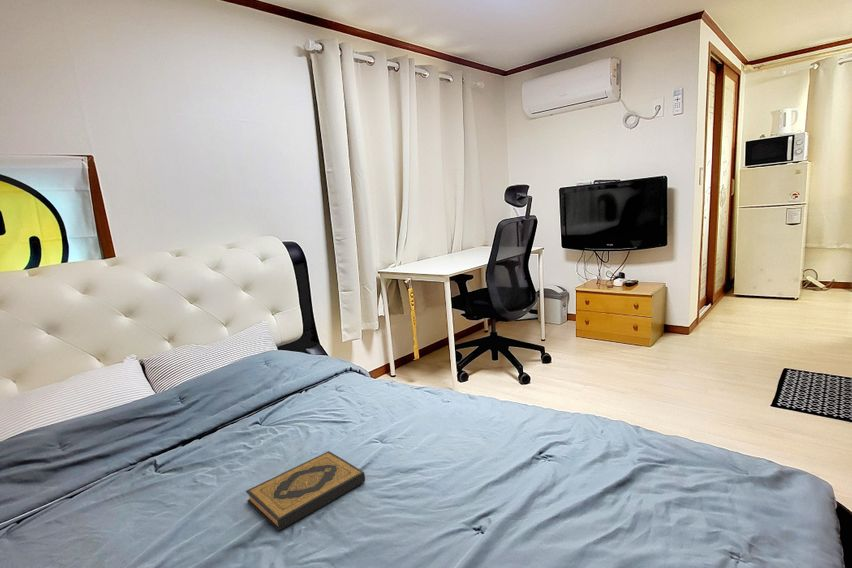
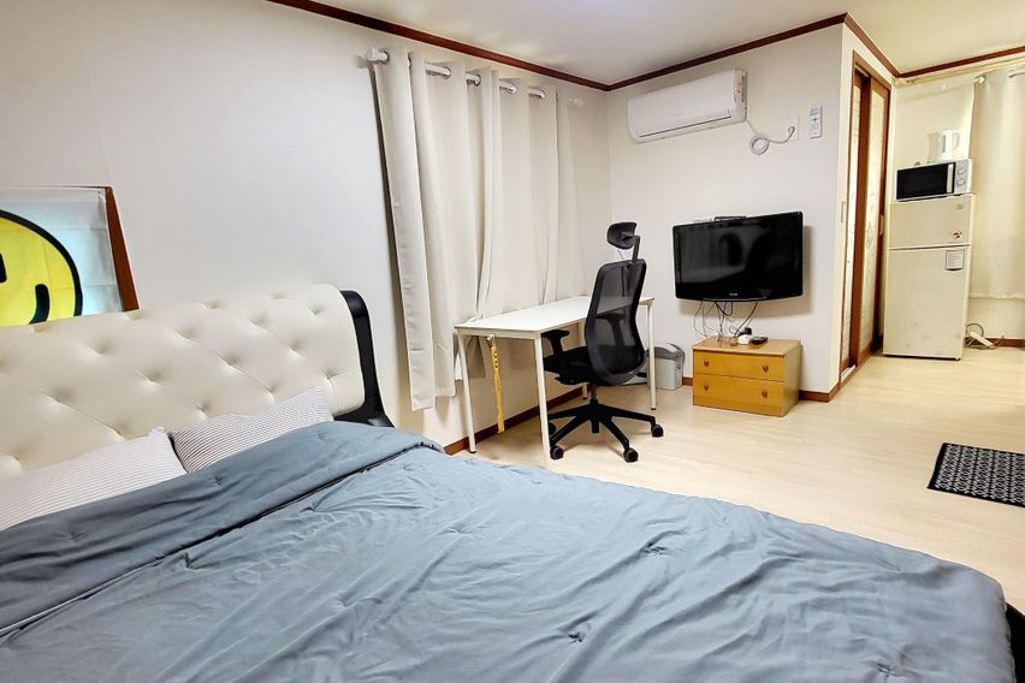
- hardback book (307, 486)
